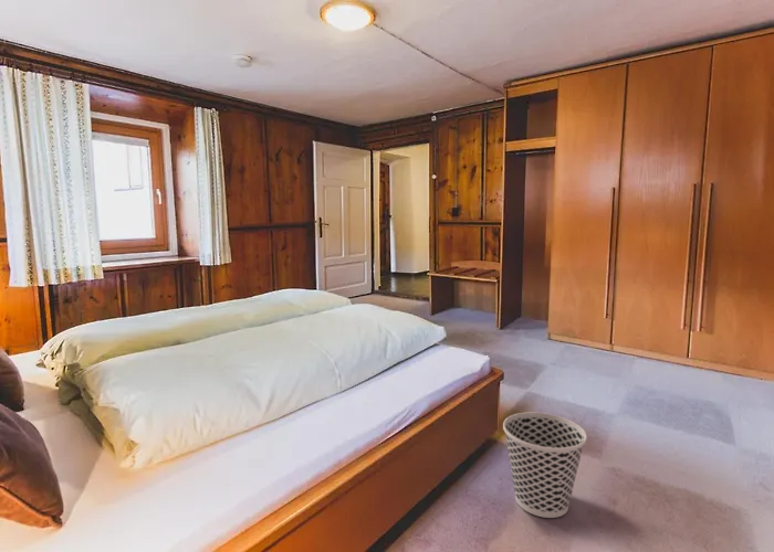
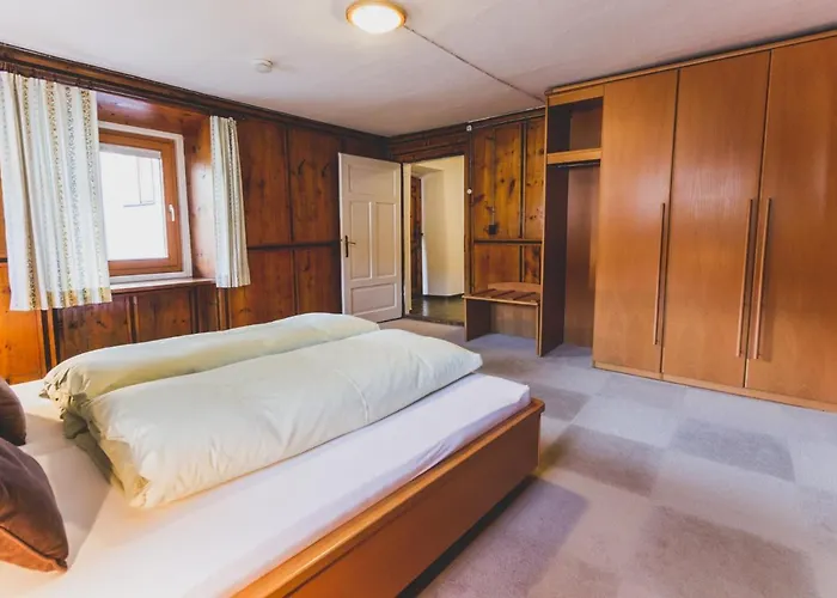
- wastebasket (542, 465)
